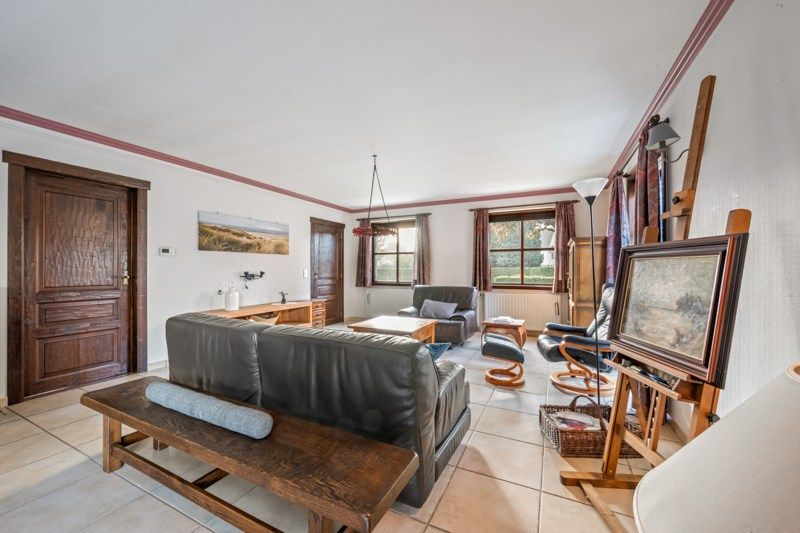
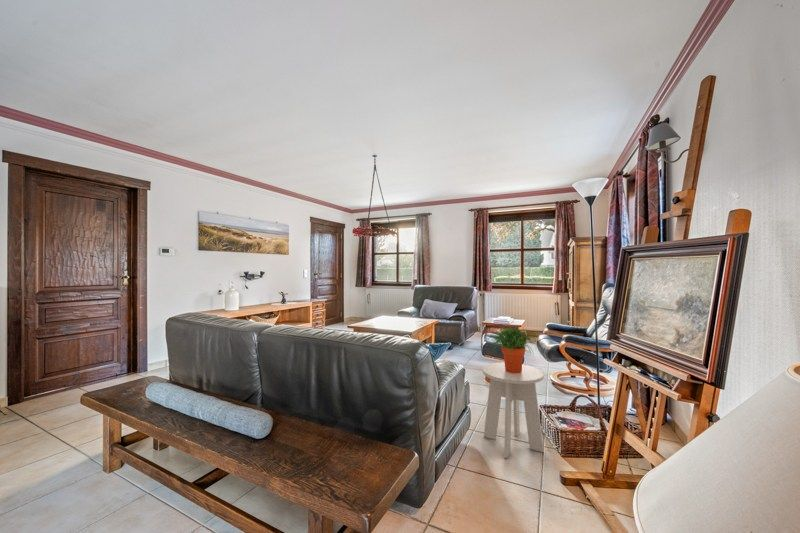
+ potted plant (512, 348)
+ side table (510, 407)
